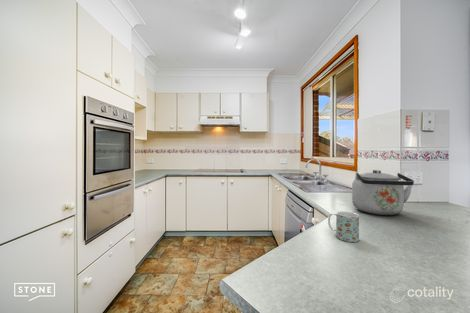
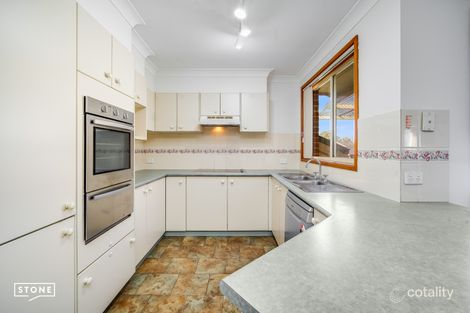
- kettle (382, 190)
- mug (342, 224)
